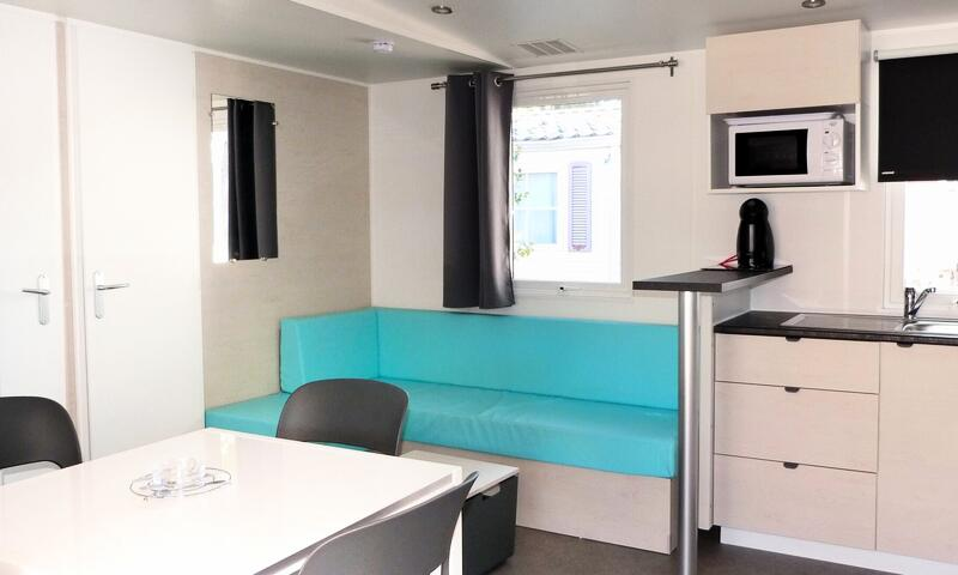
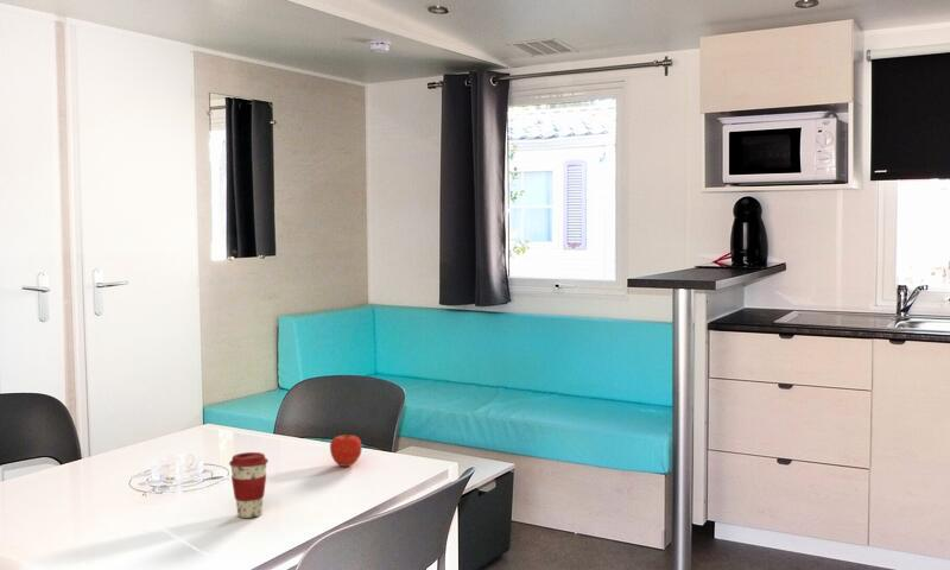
+ coffee cup (248, 484)
+ fruit (346, 449)
